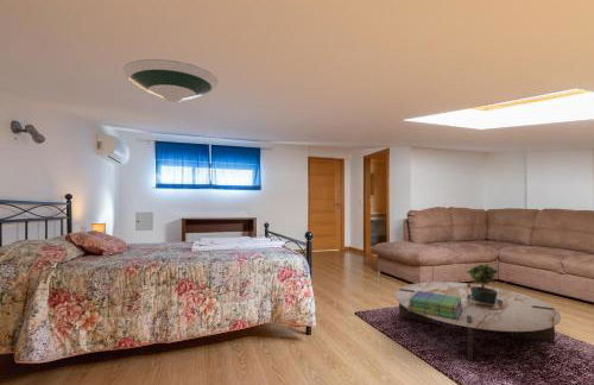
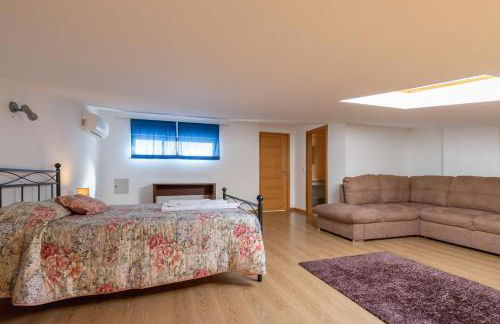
- stack of books (435, 303)
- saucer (172, 89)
- coffee table (469, 315)
- potted plant (480, 282)
